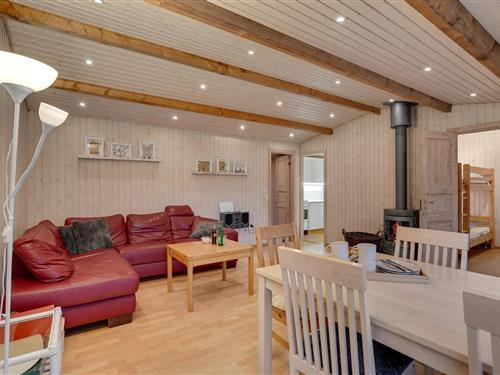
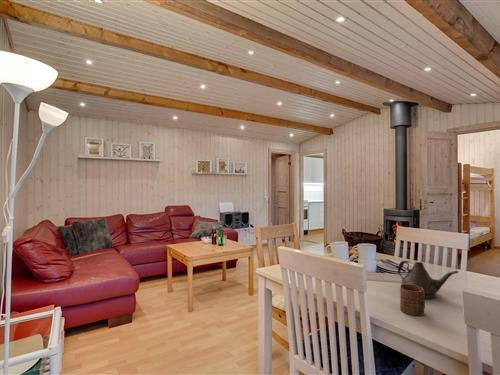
+ teapot (426, 279)
+ cup (412, 299)
